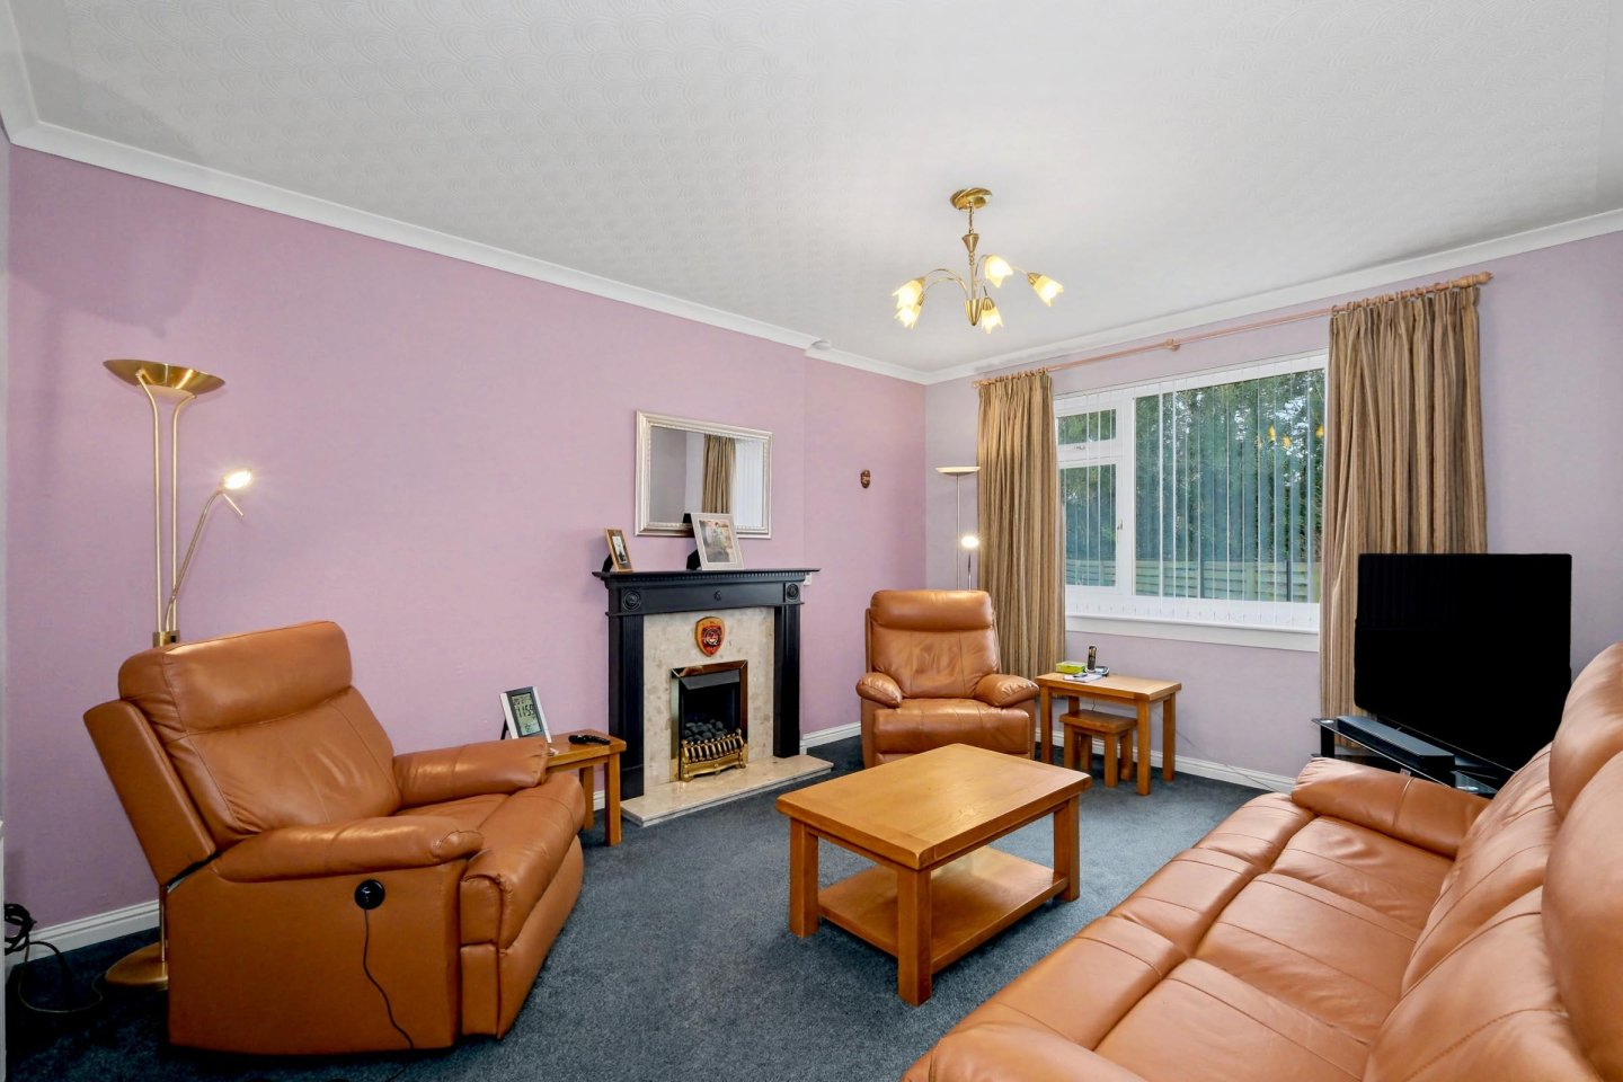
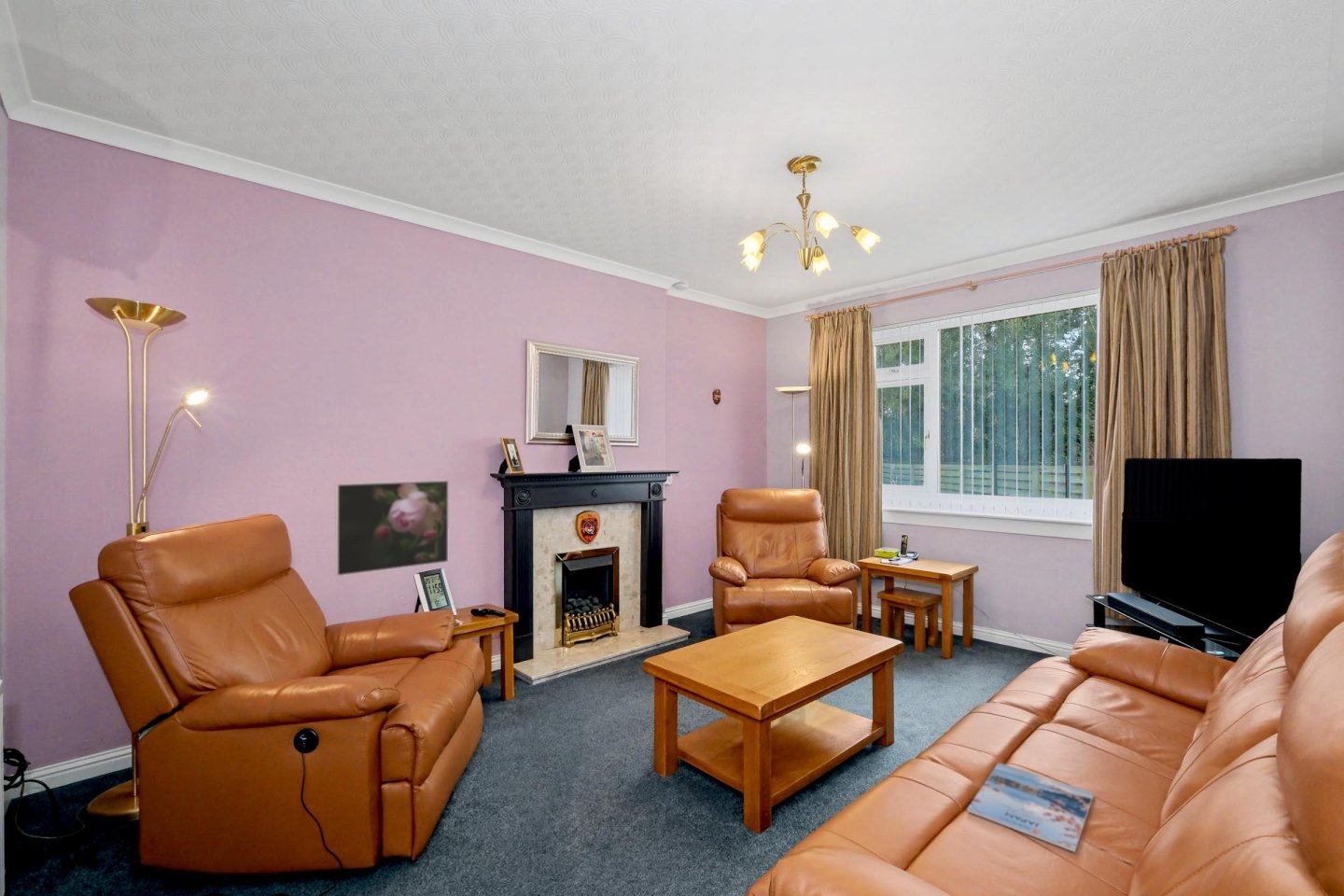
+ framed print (395, 525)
+ magazine (1031, 802)
